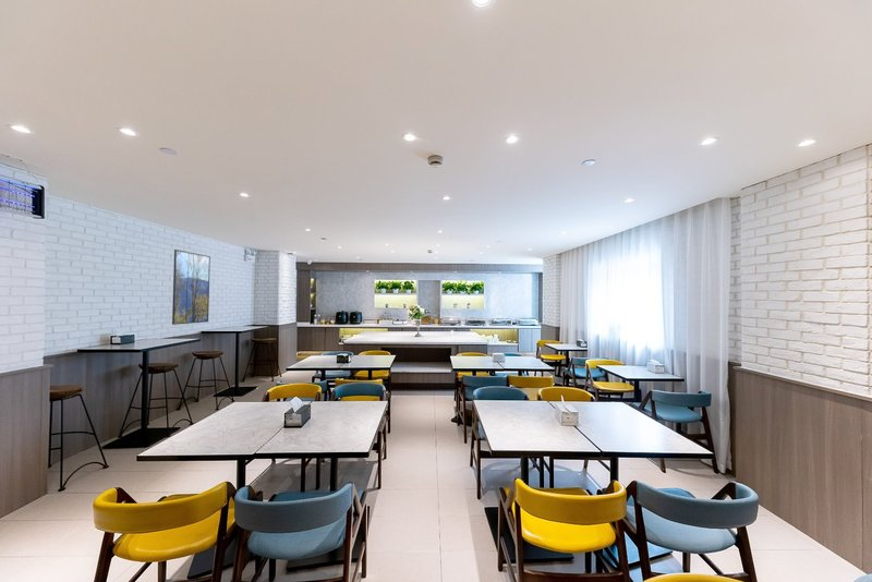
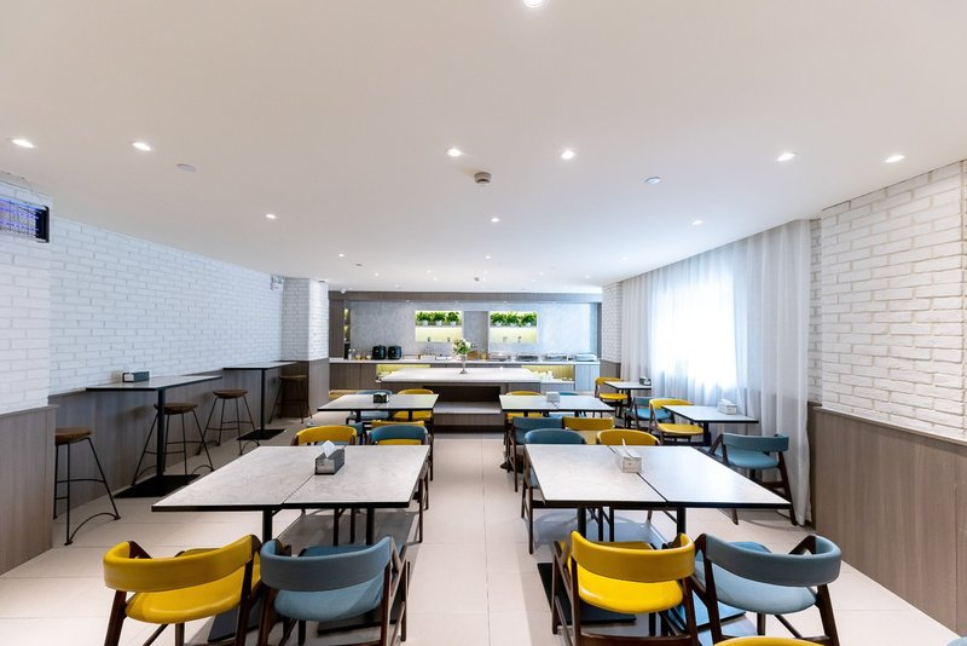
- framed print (192, 288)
